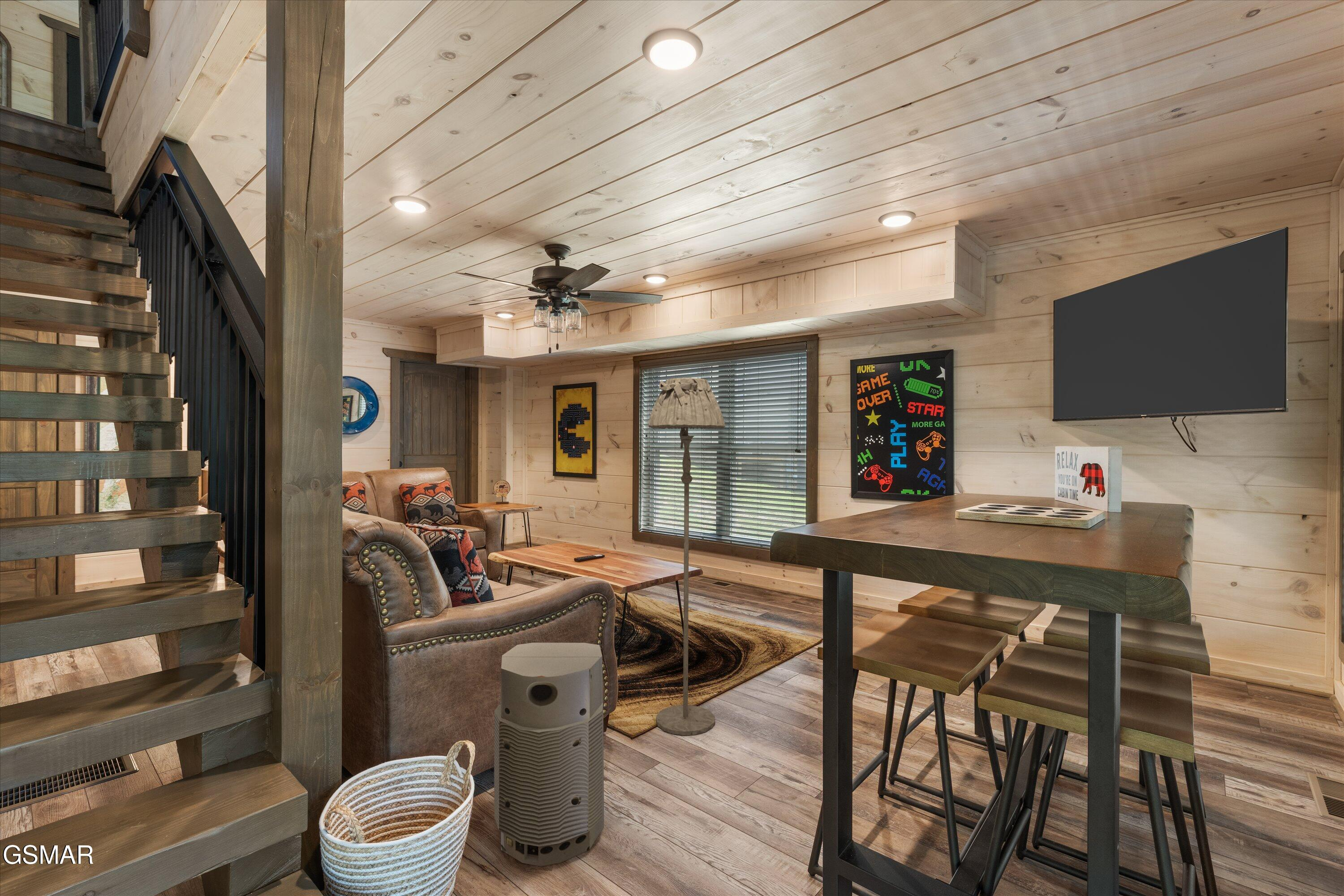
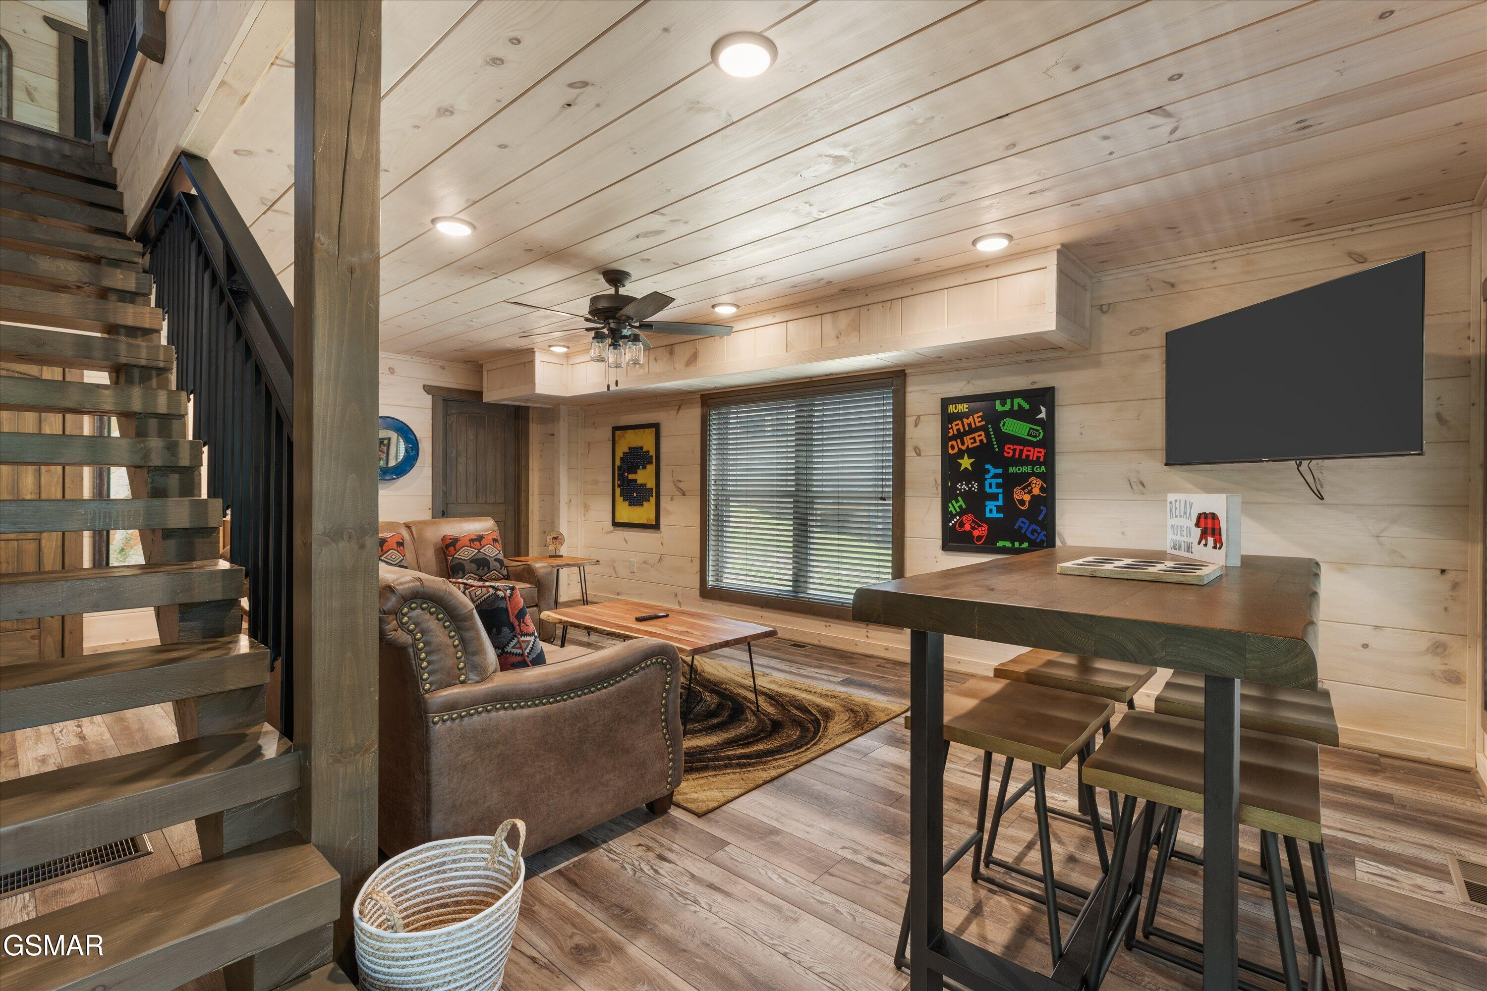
- floor lamp (686, 551)
- air purifier (551, 743)
